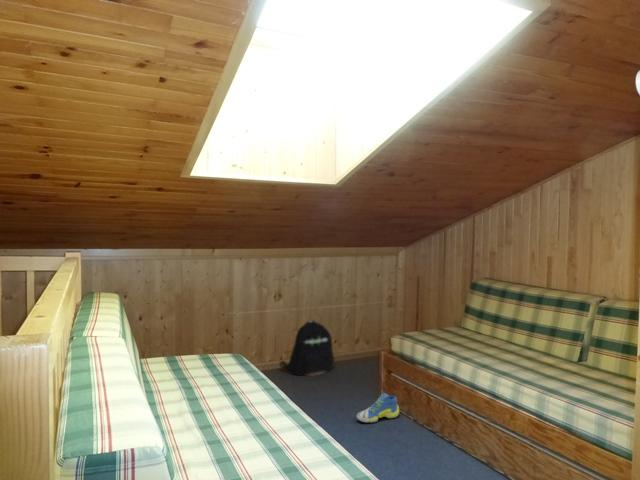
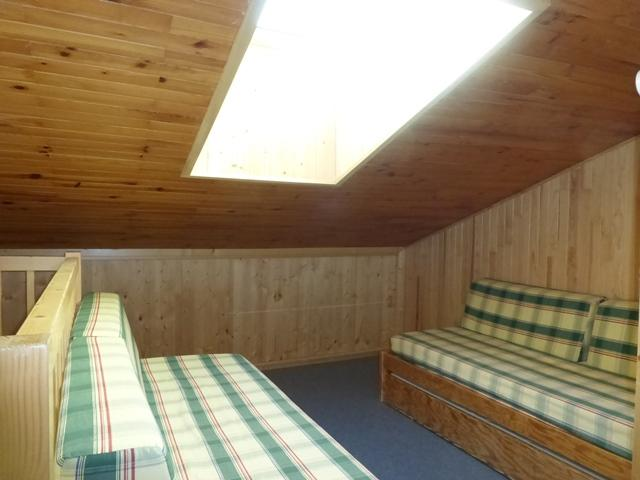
- sneaker (377, 406)
- backpack (309, 345)
